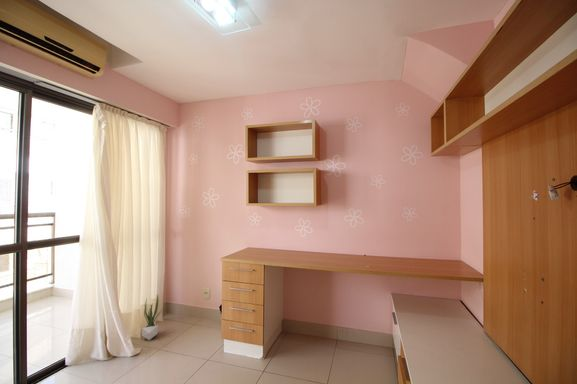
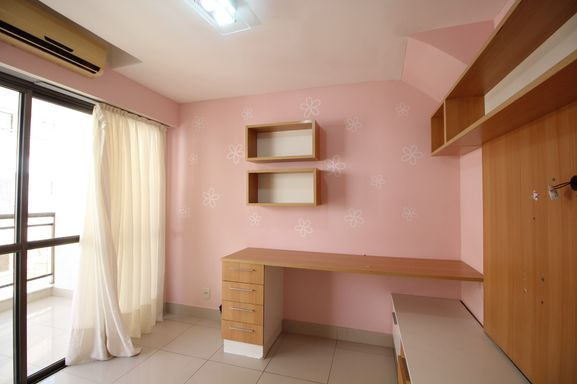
- potted plant (152, 317)
